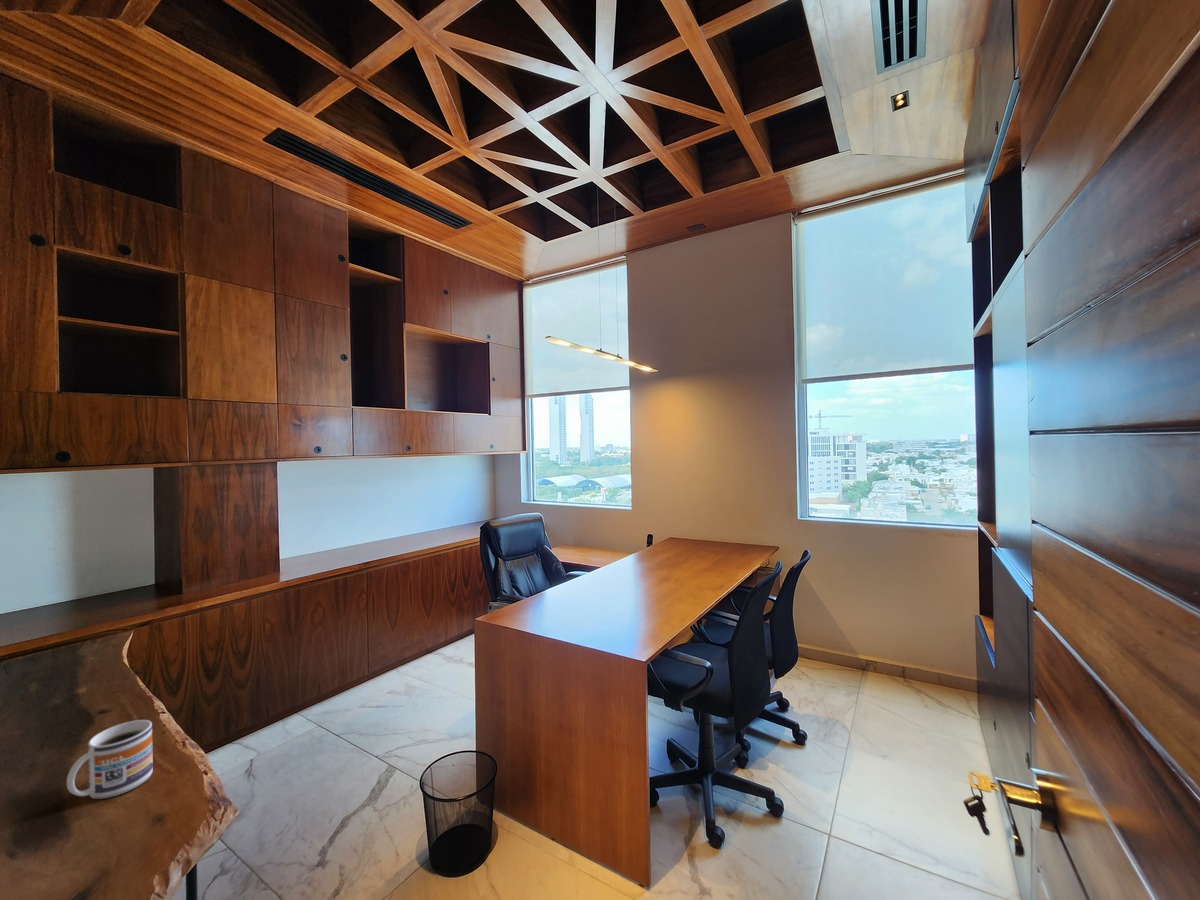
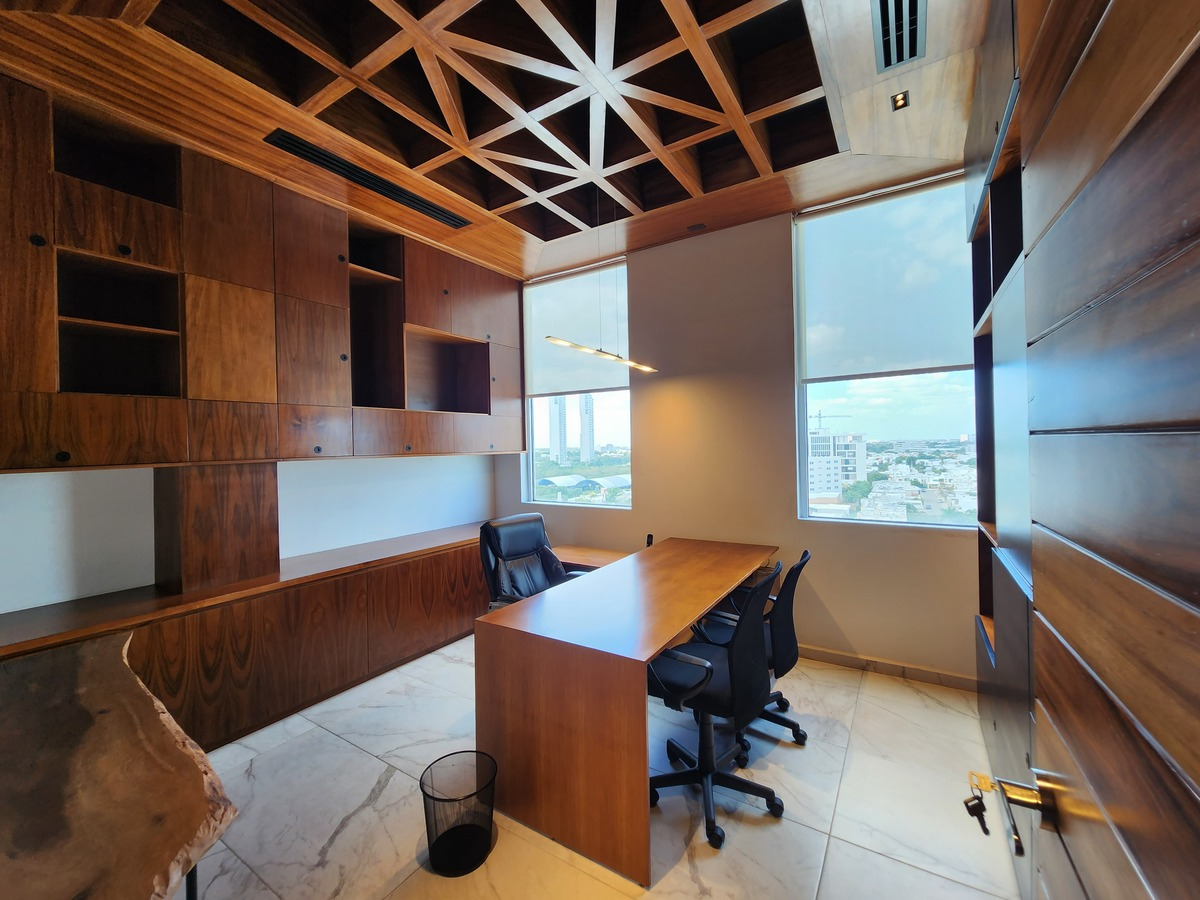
- mug (114, 760)
